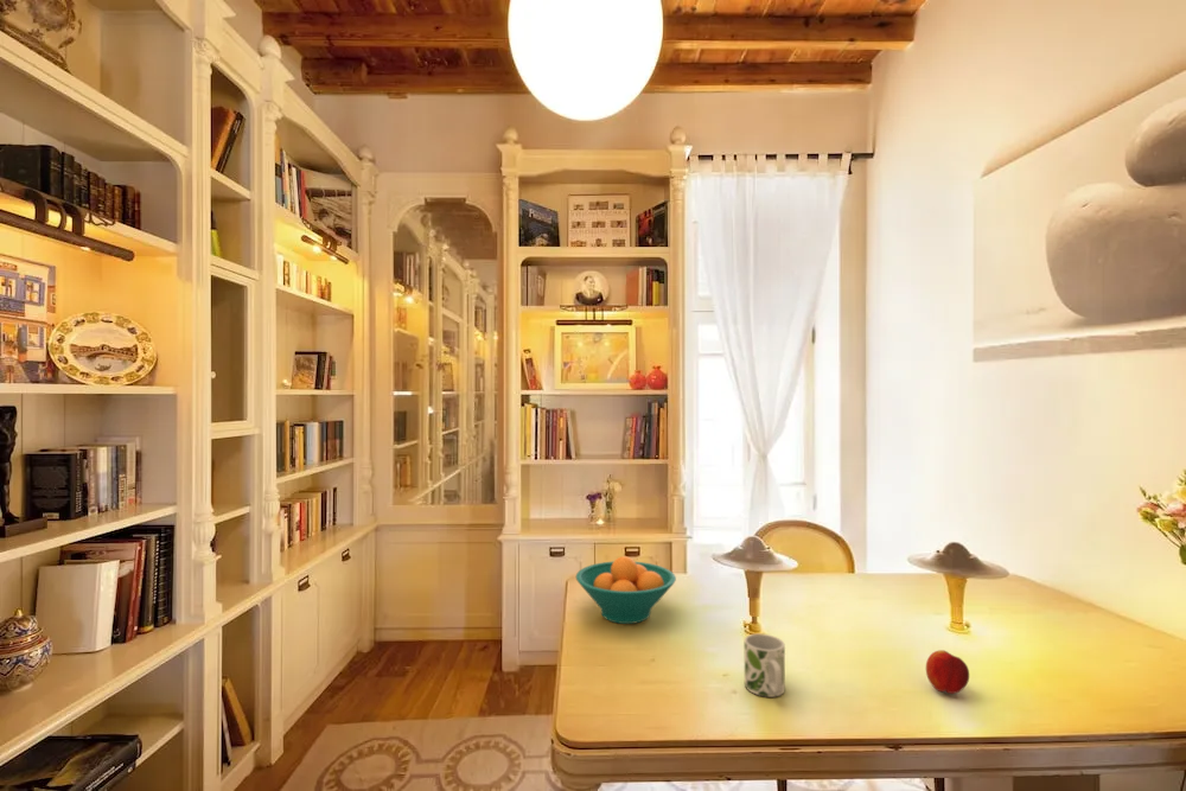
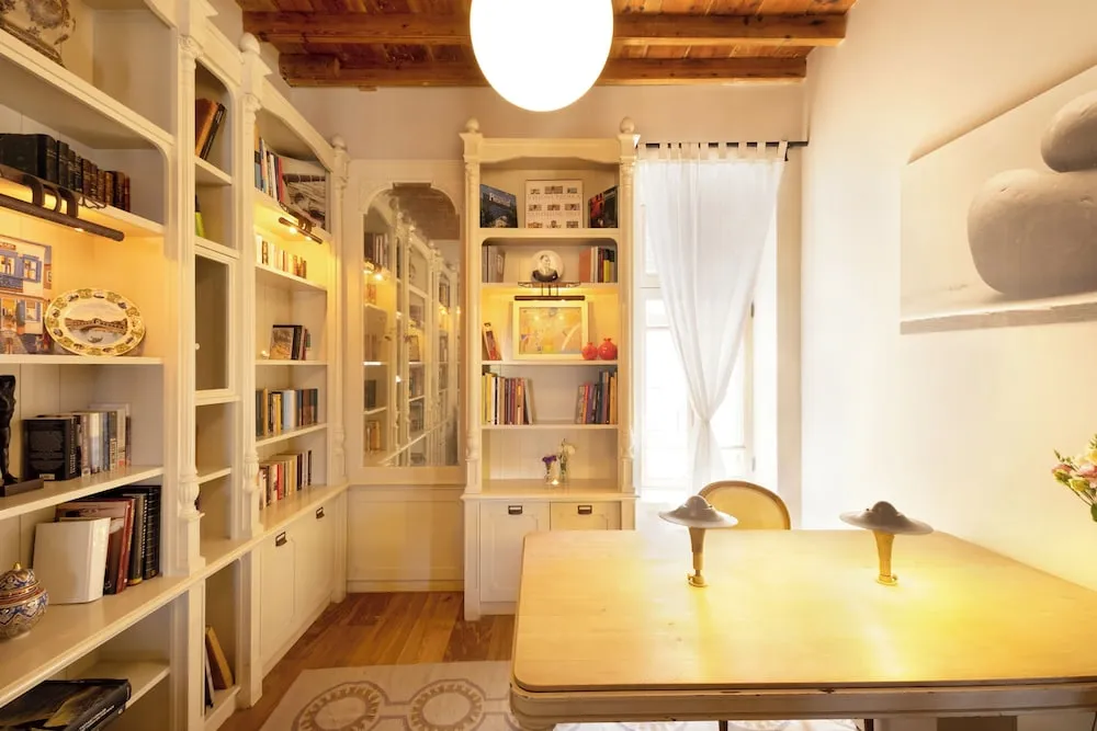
- fruit bowl (625, 586)
- mug (767, 668)
- peach (946, 671)
